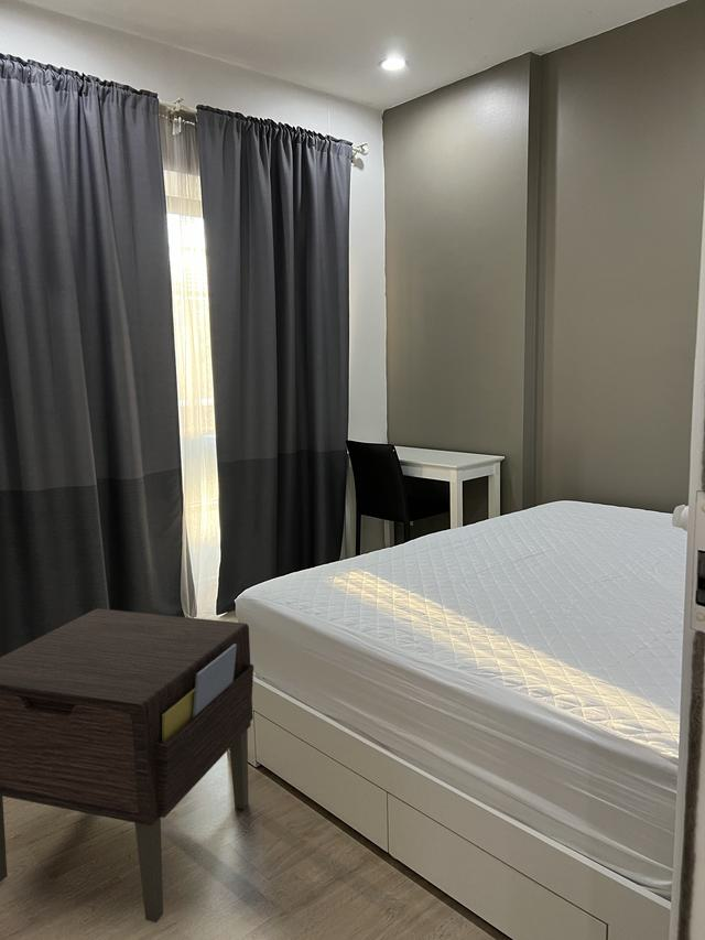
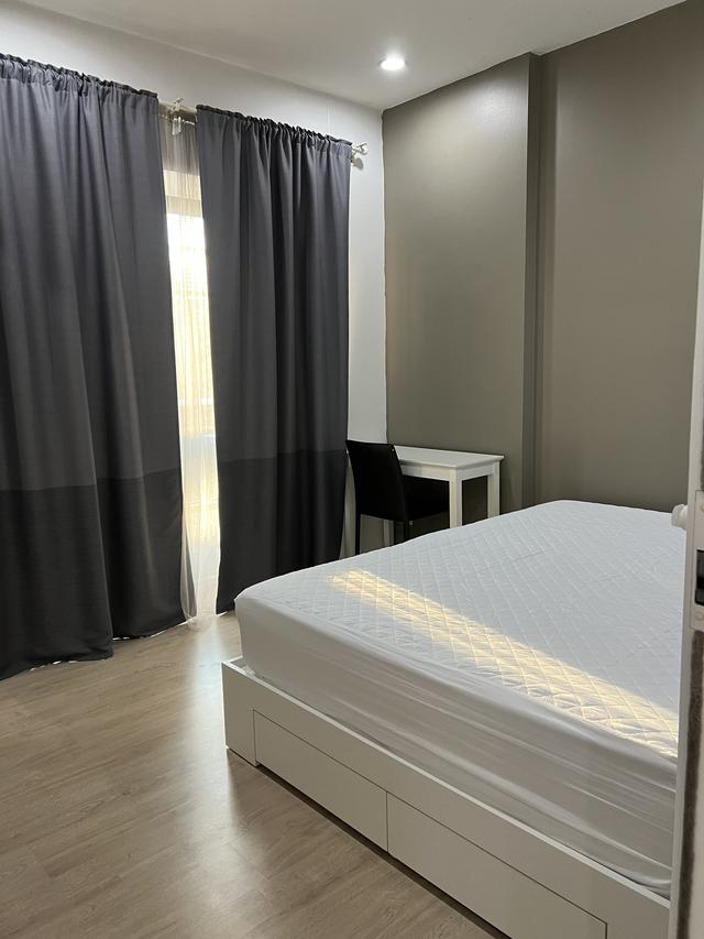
- nightstand (128, 746)
